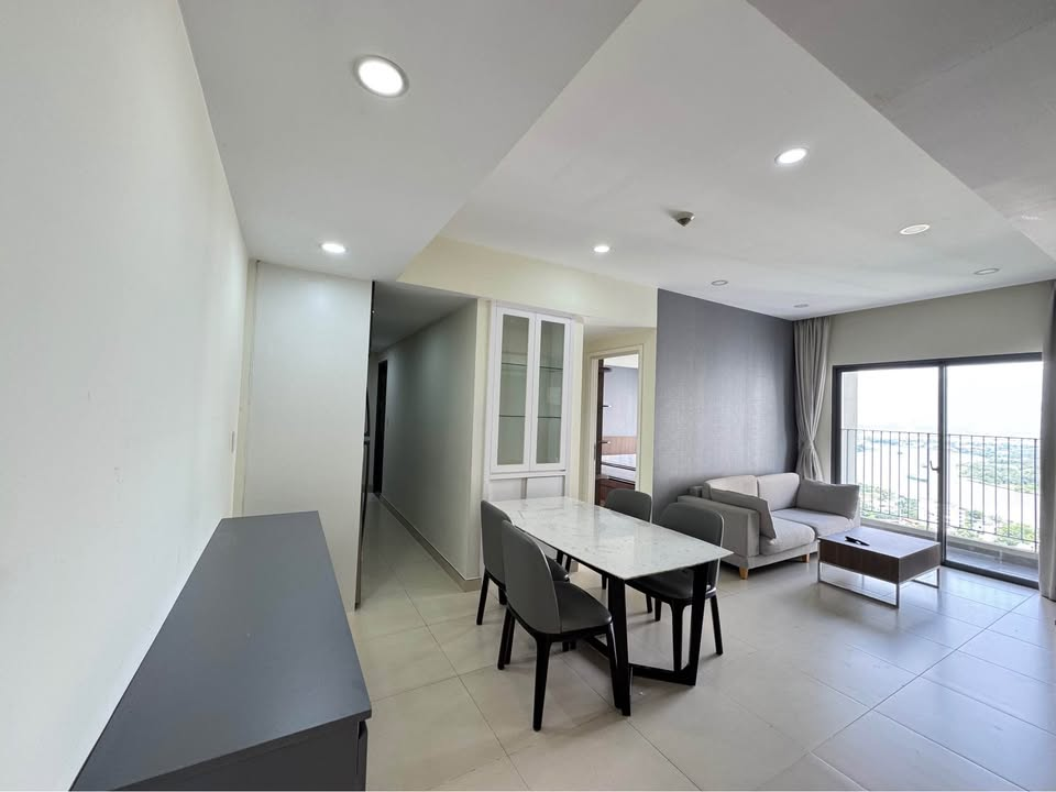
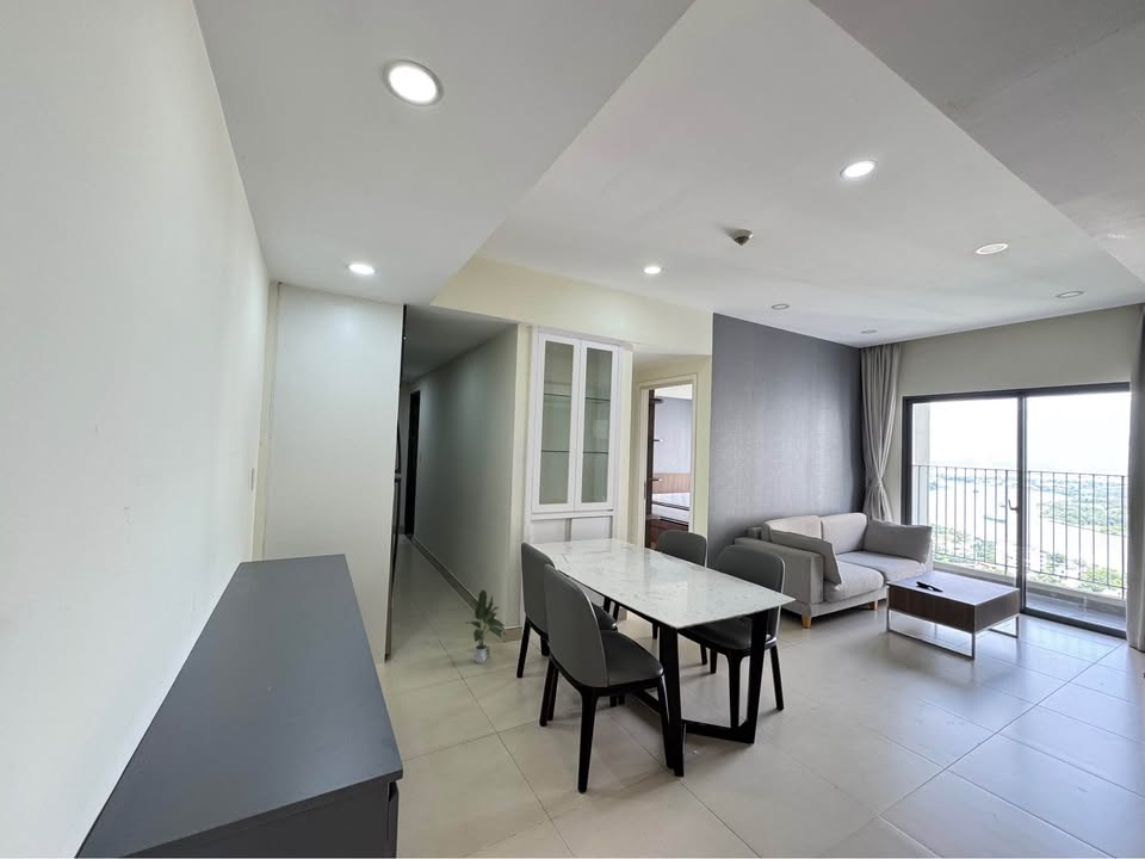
+ potted plant (484, 628)
